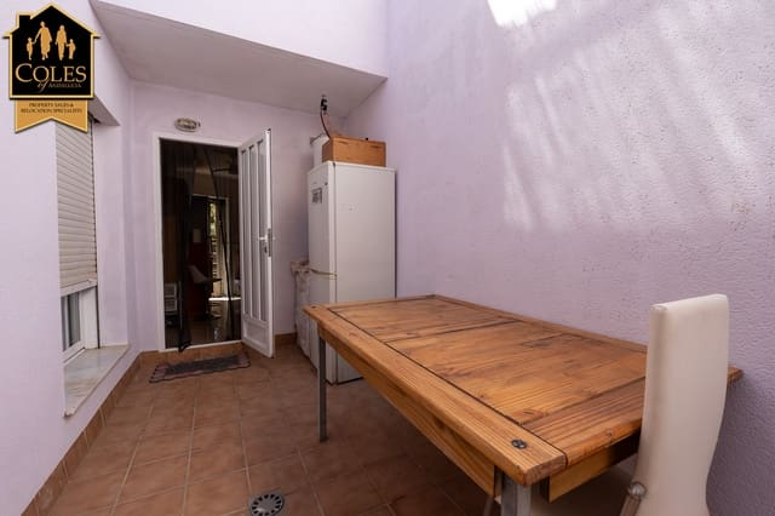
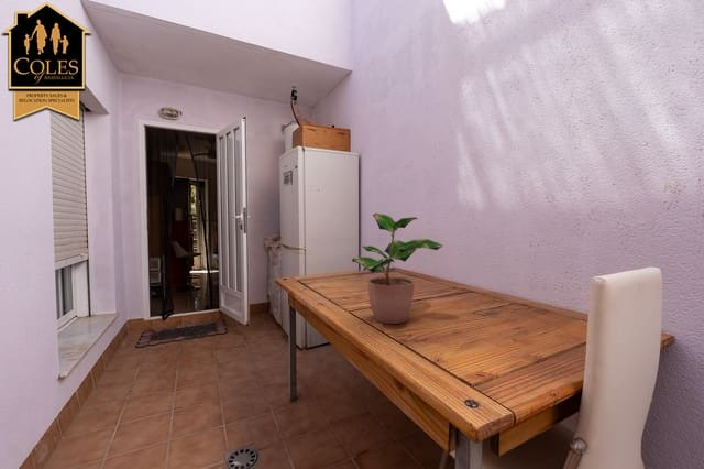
+ potted plant (389, 264)
